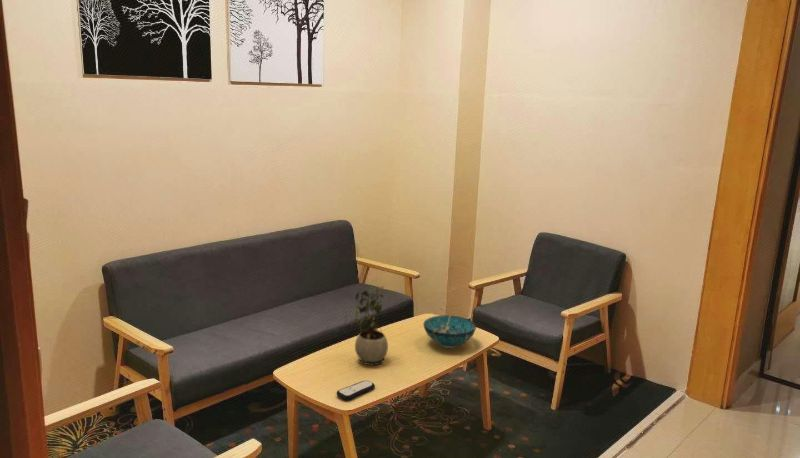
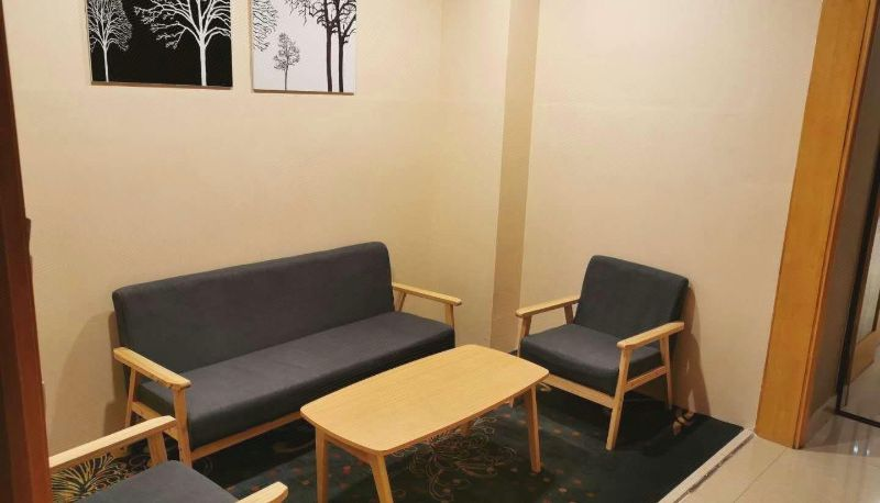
- potted plant (366, 325)
- decorative bowl (449, 334)
- remote control (356, 389)
